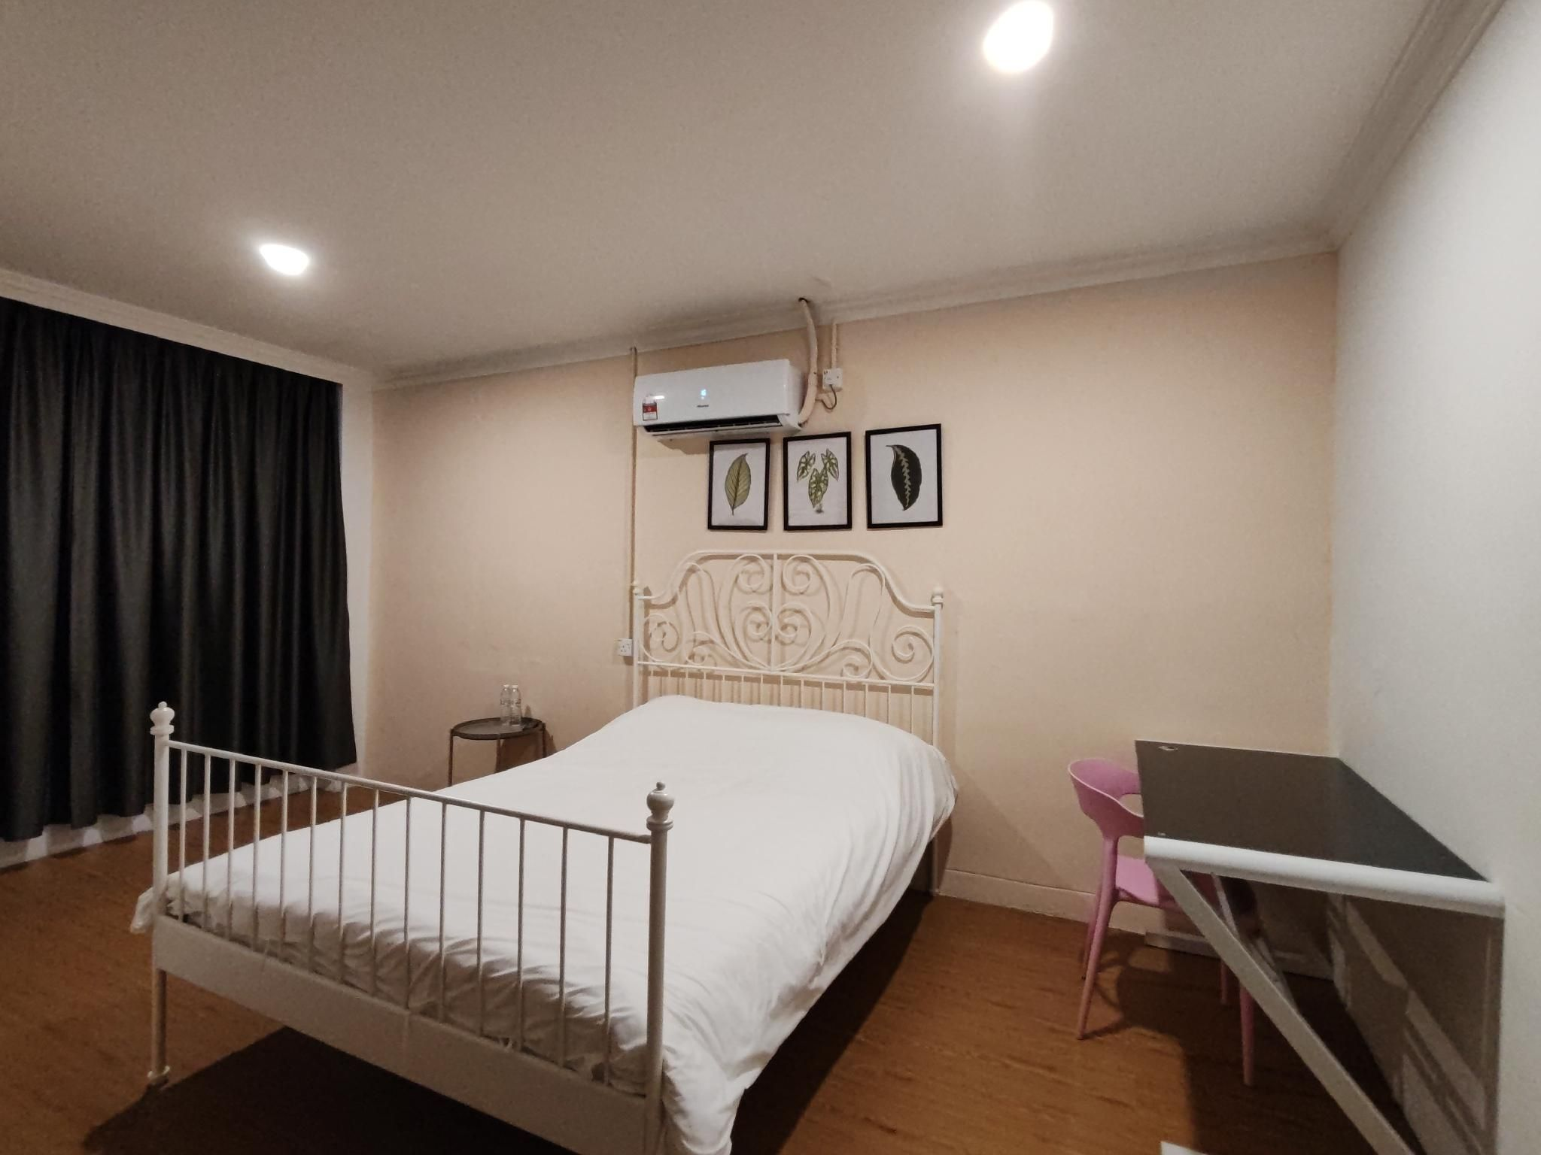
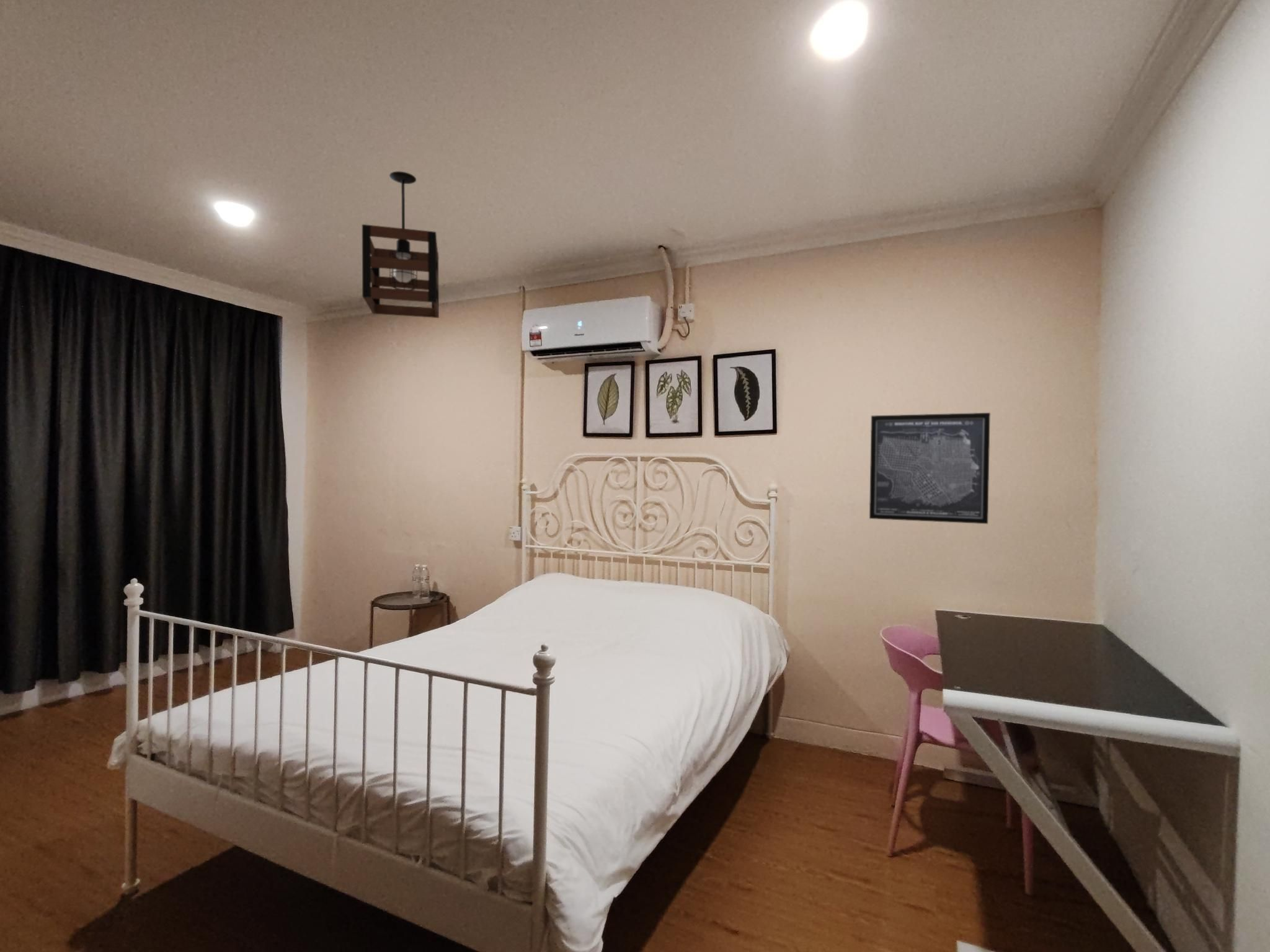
+ wall art (927, 467)
+ pendant light (403, 242)
